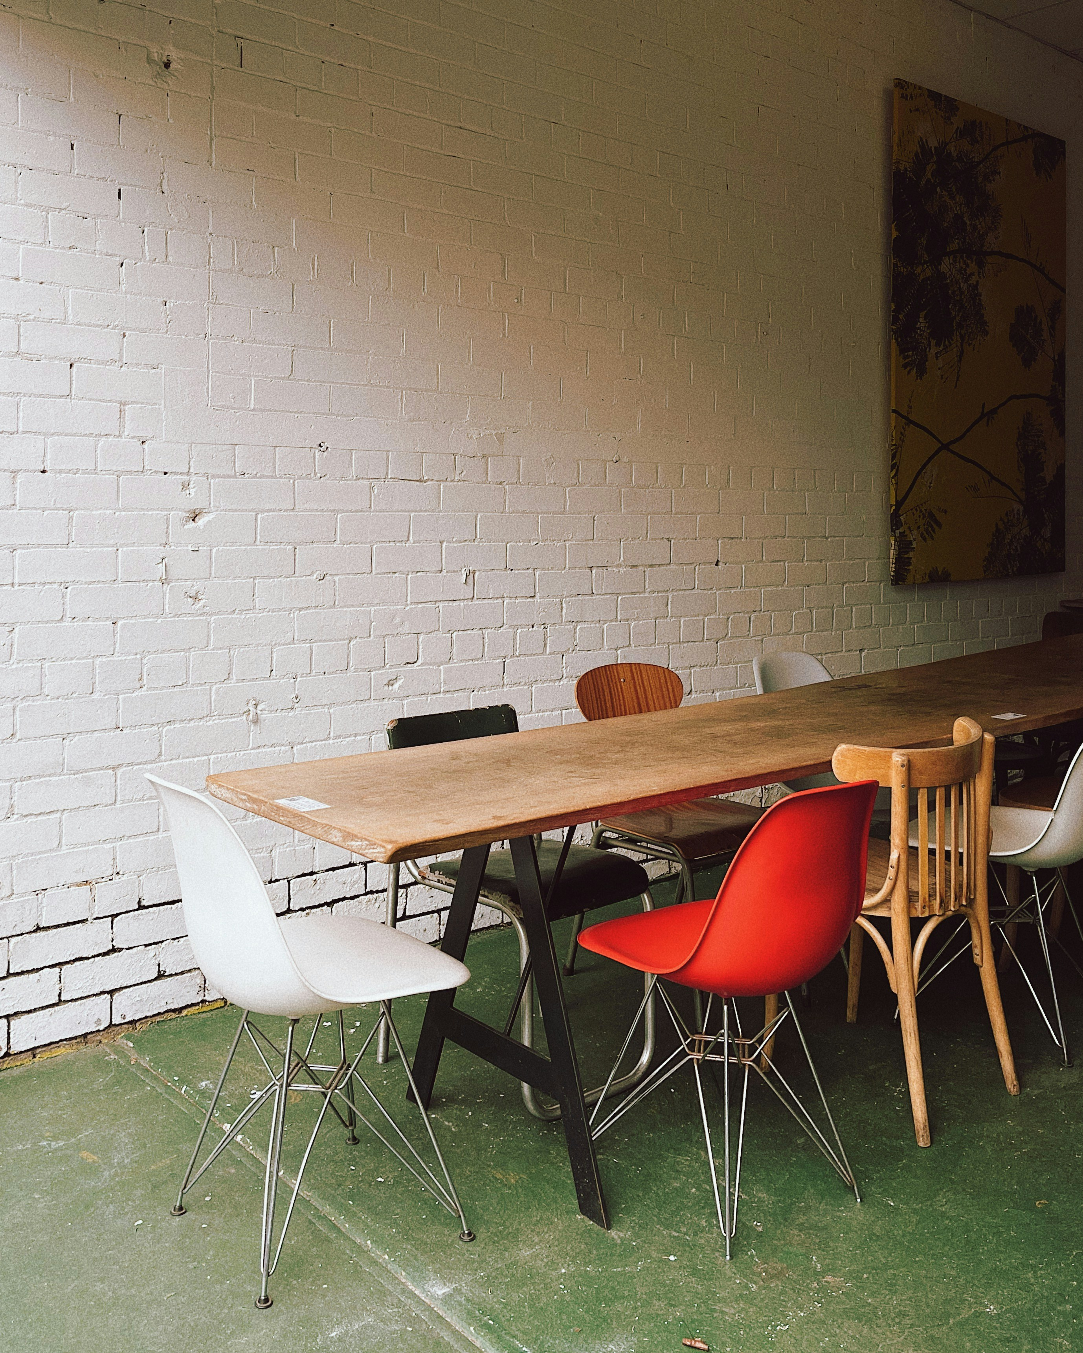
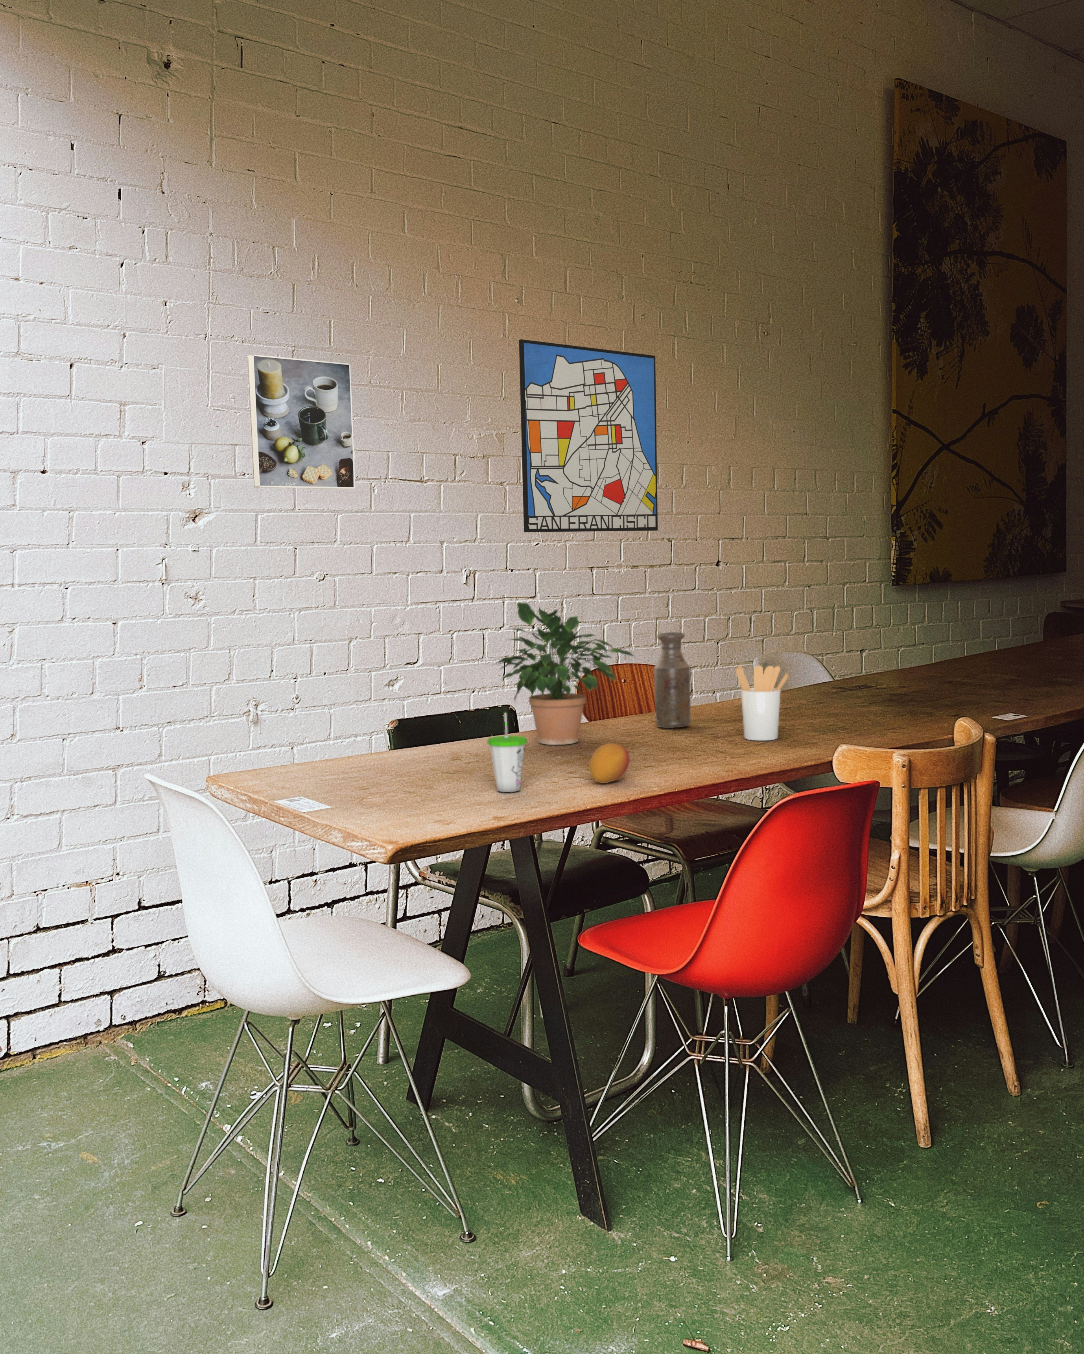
+ wall art (593, 440)
+ cup (508, 752)
+ utensil holder (762, 701)
+ bottle (671, 679)
+ potted plant (567, 671)
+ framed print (303, 424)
+ fruit (608, 762)
